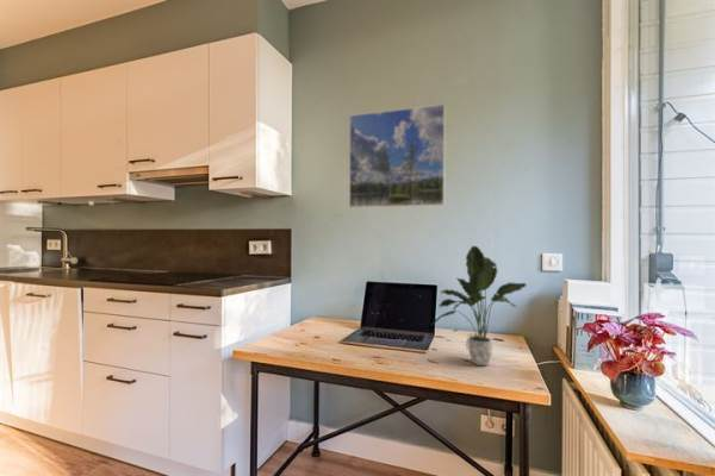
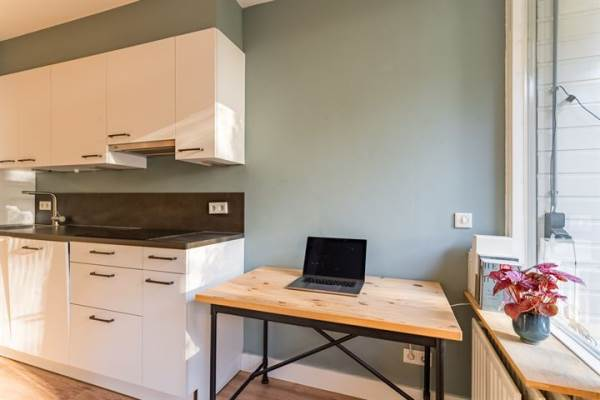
- potted plant (480, 302)
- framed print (394, 158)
